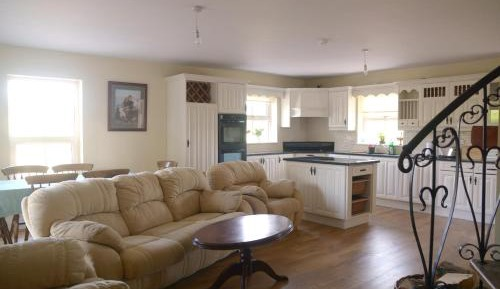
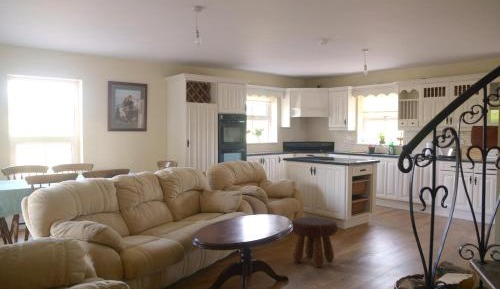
+ footstool (313, 241)
